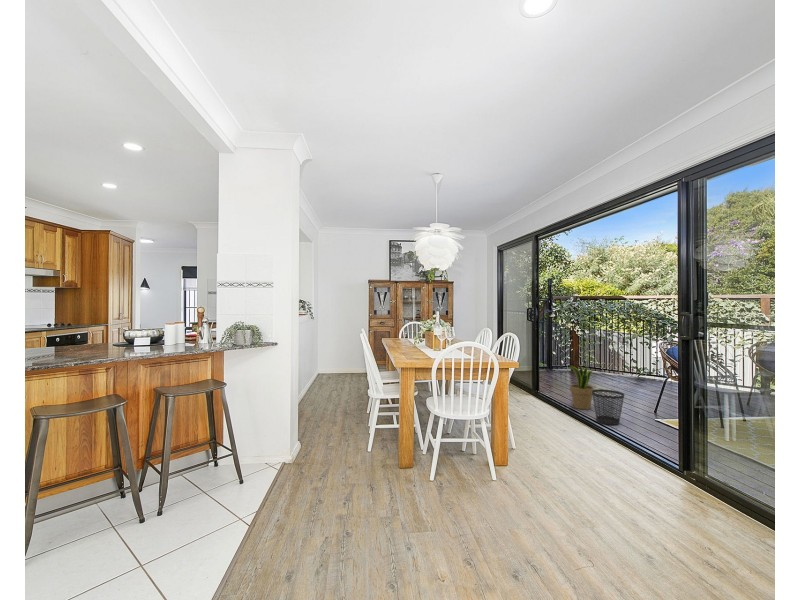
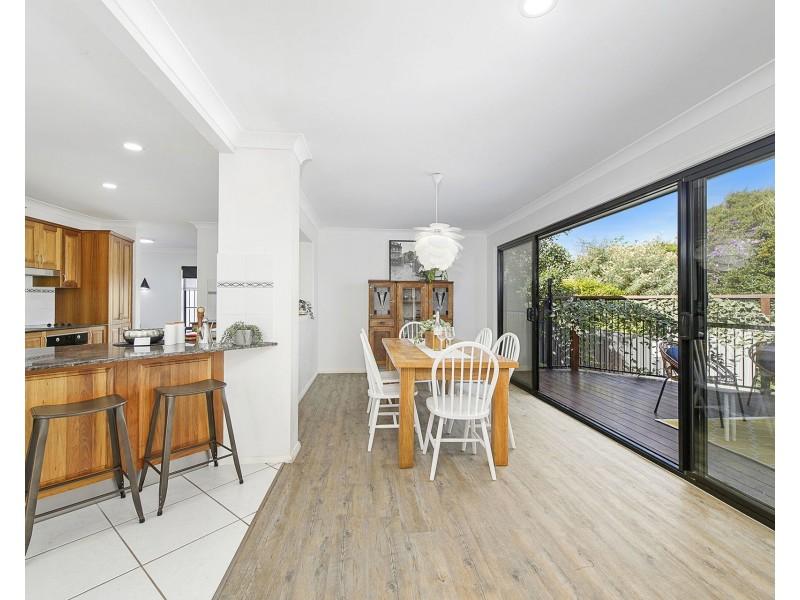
- potted plant (581, 386)
- wastebasket (607, 407)
